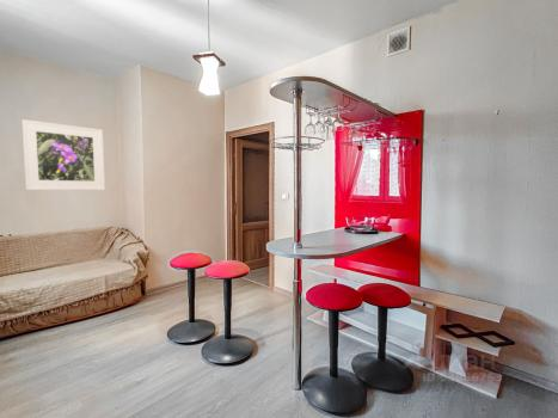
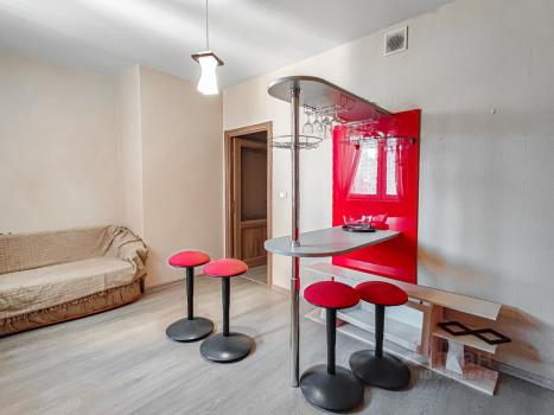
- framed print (67, 158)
